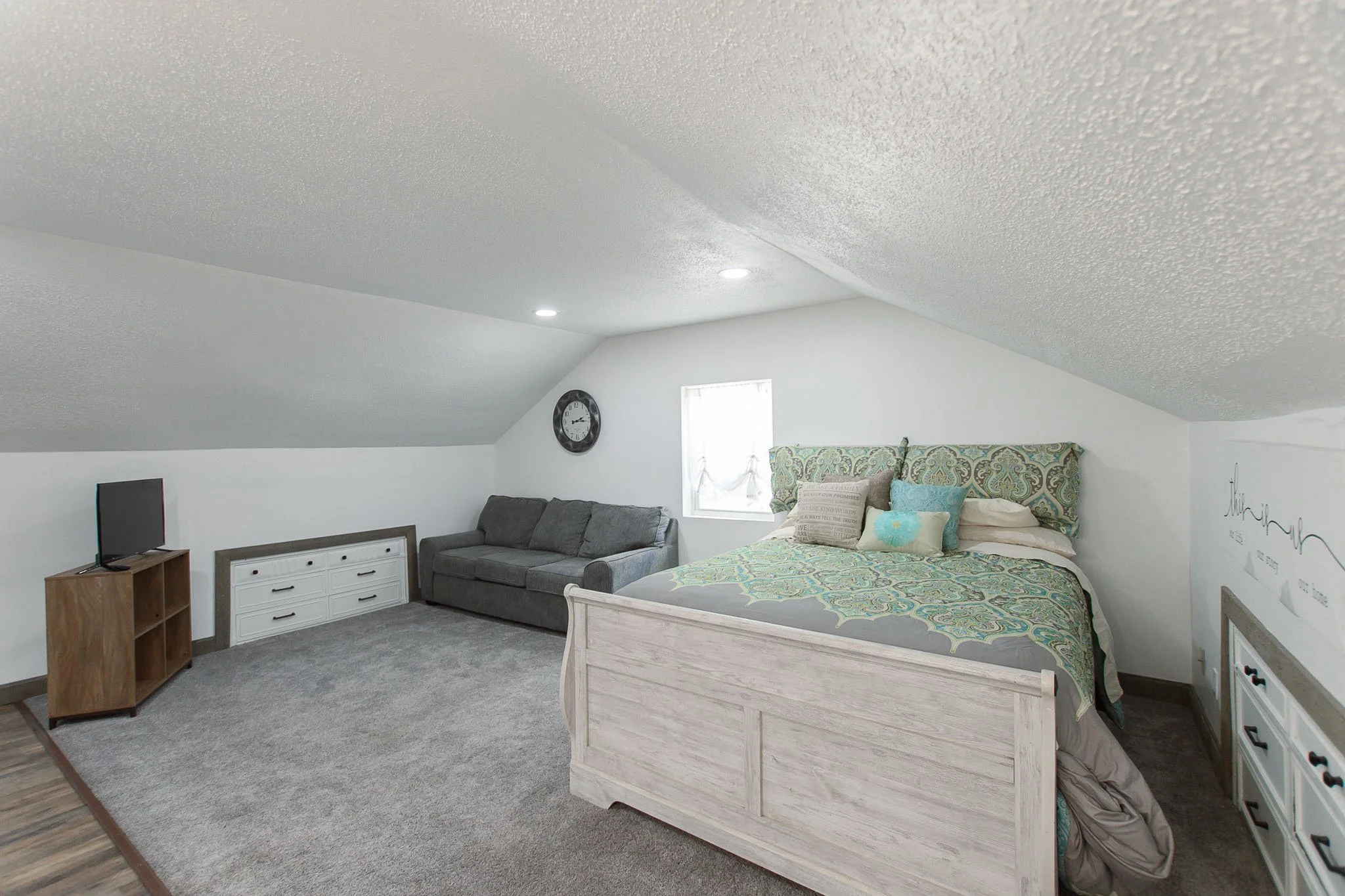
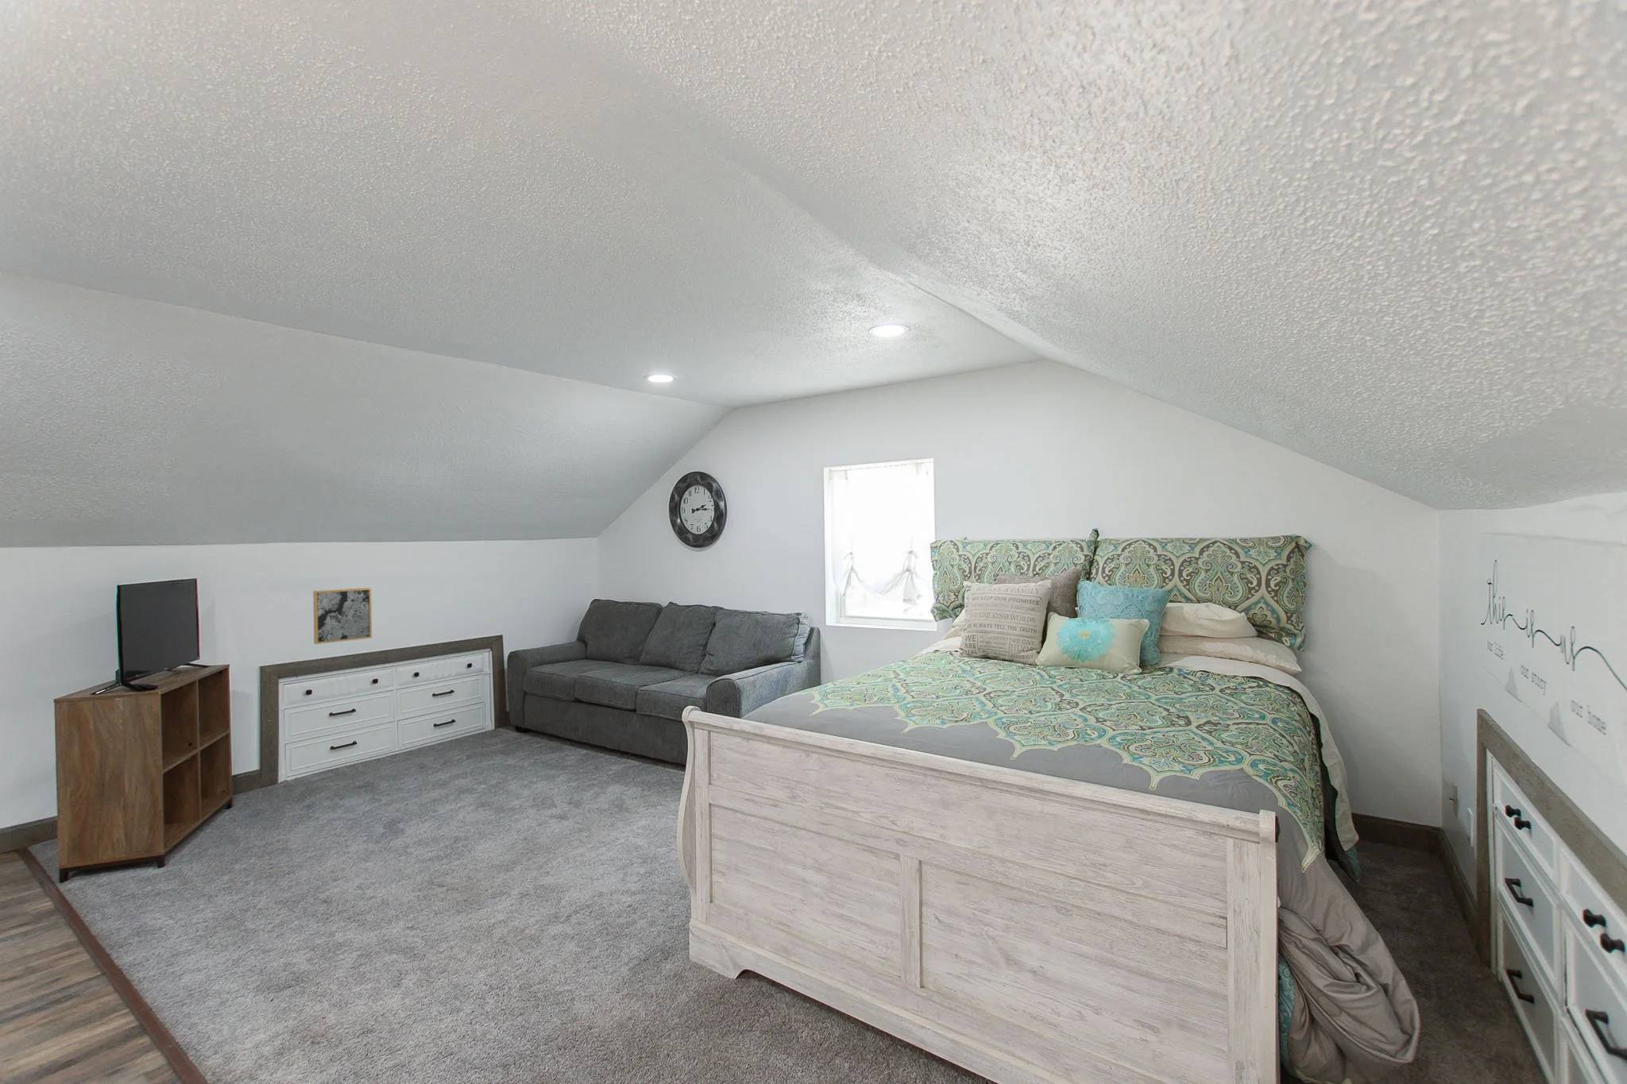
+ wall art (344, 615)
